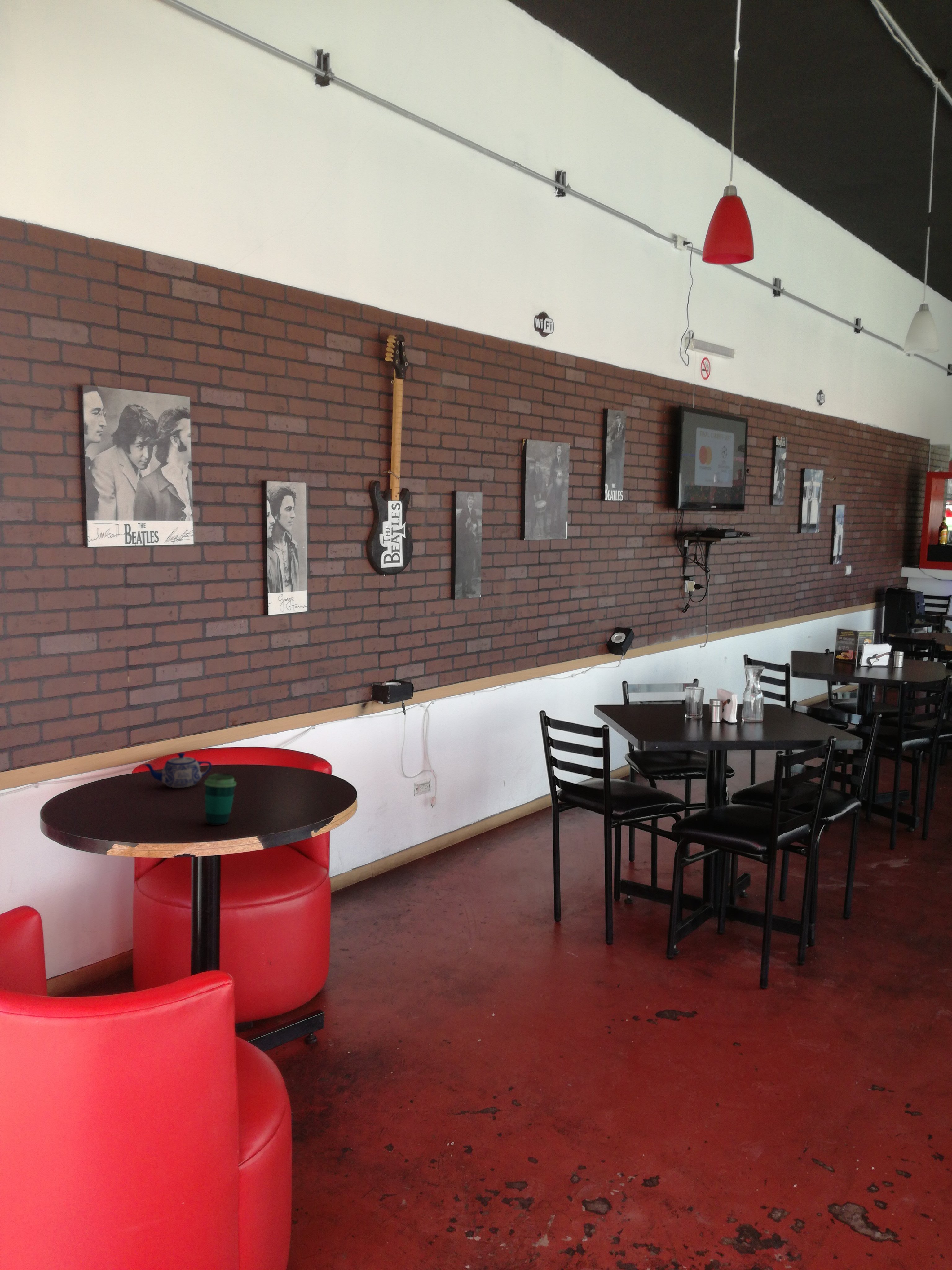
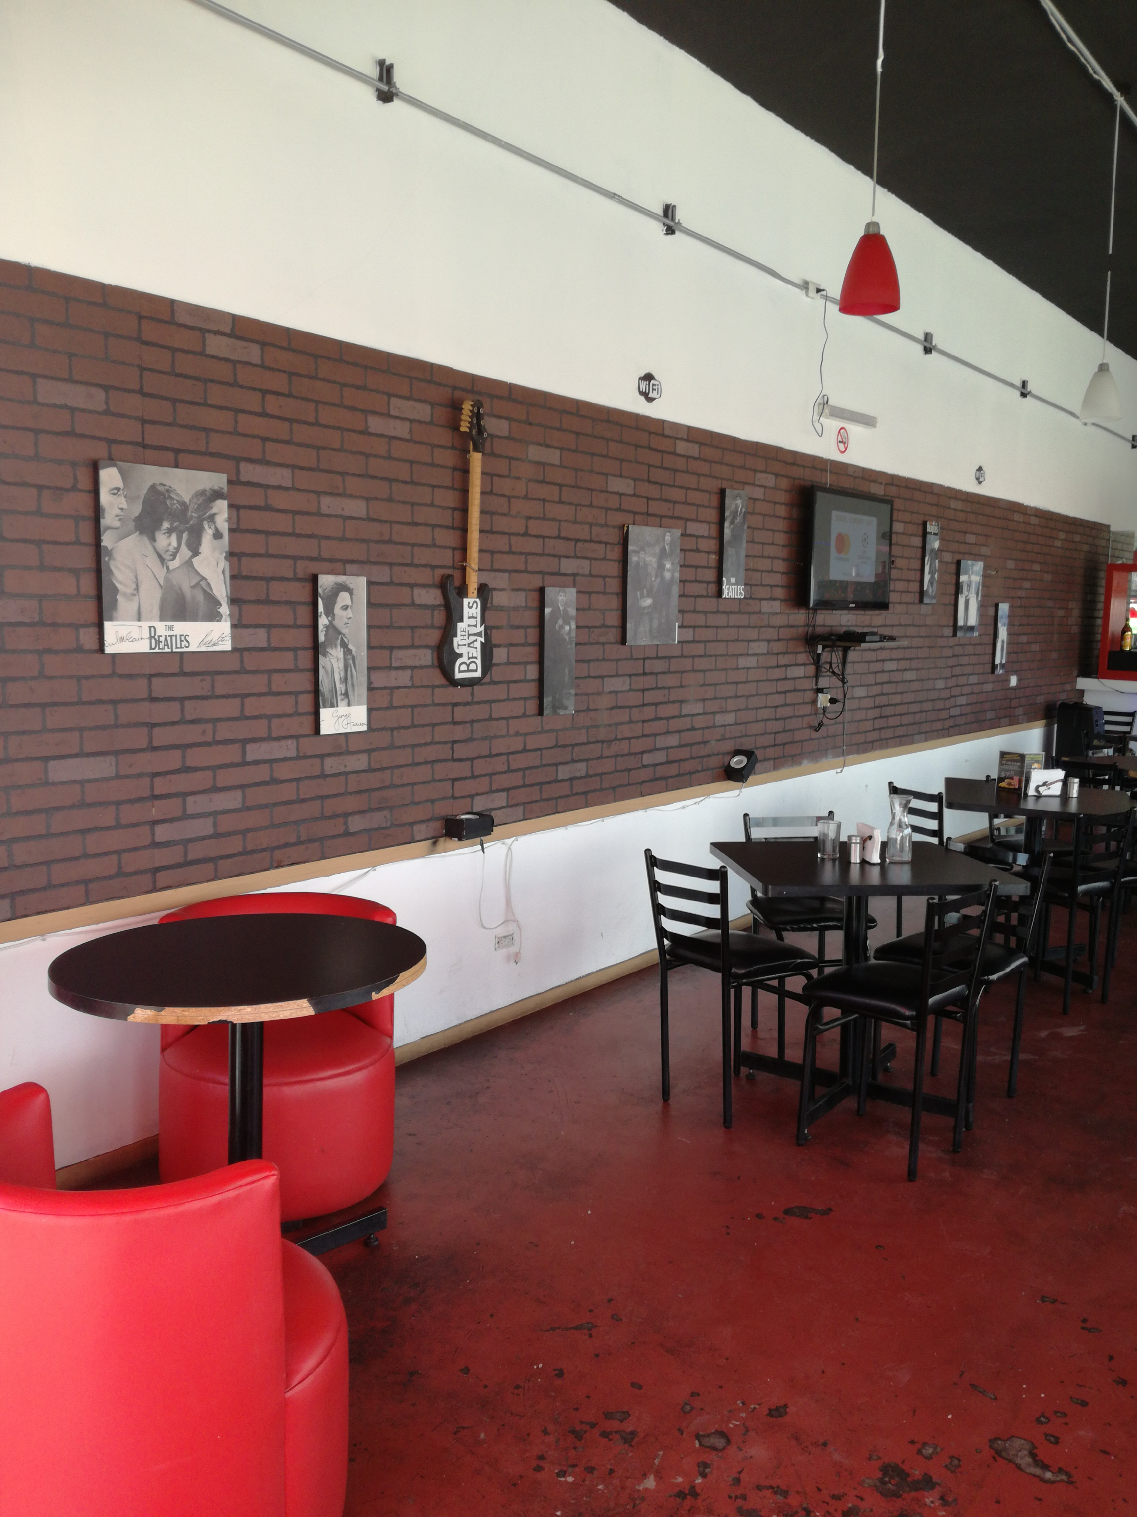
- cup (220, 799)
- teapot (178, 769)
